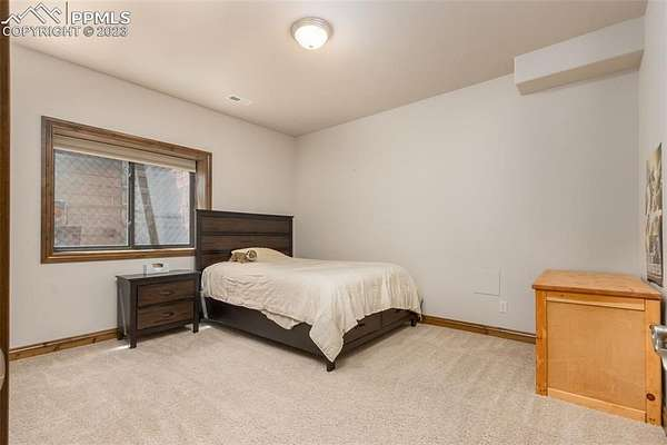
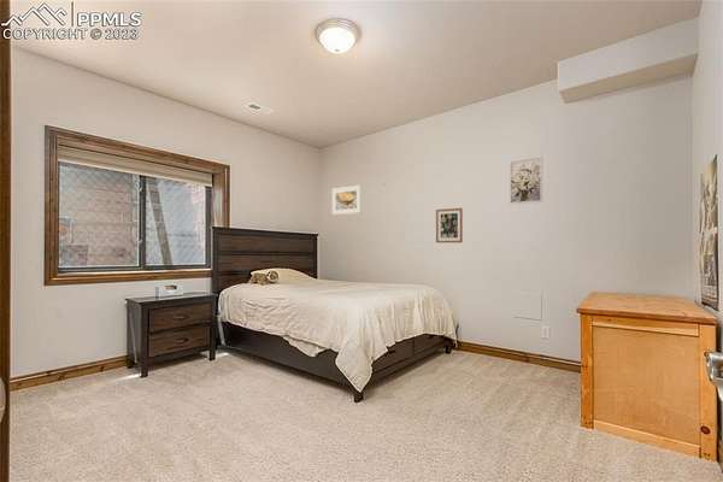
+ wall art (525, 181)
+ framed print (346, 200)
+ wall art (448, 225)
